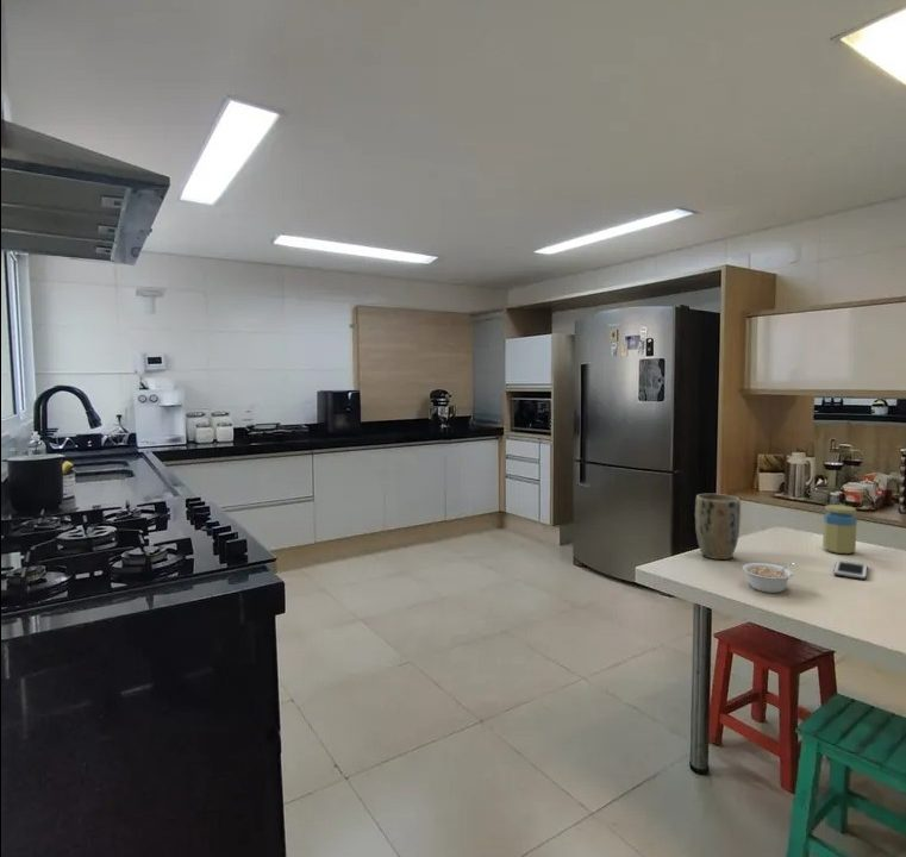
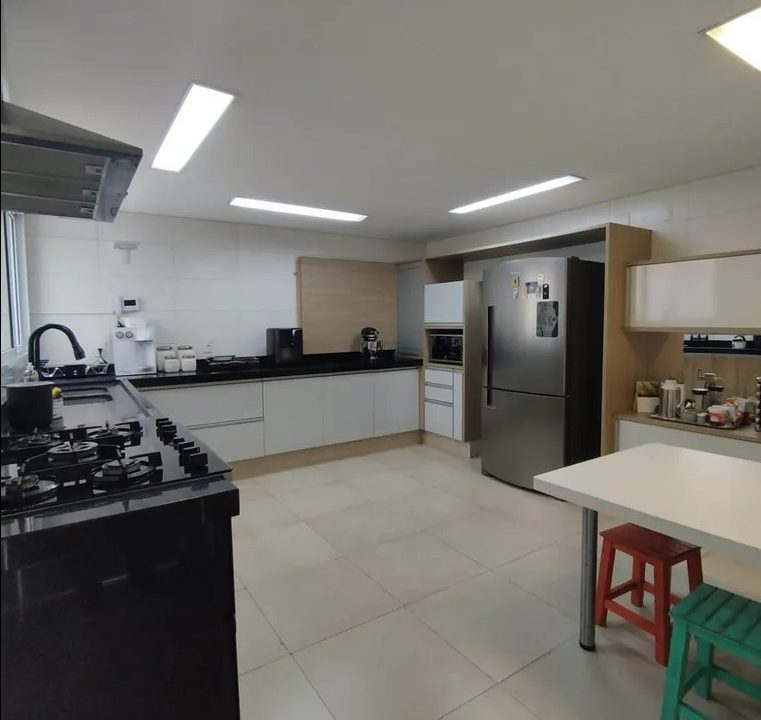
- legume (767, 576)
- plant pot (717, 526)
- jar (839, 528)
- cell phone (850, 569)
